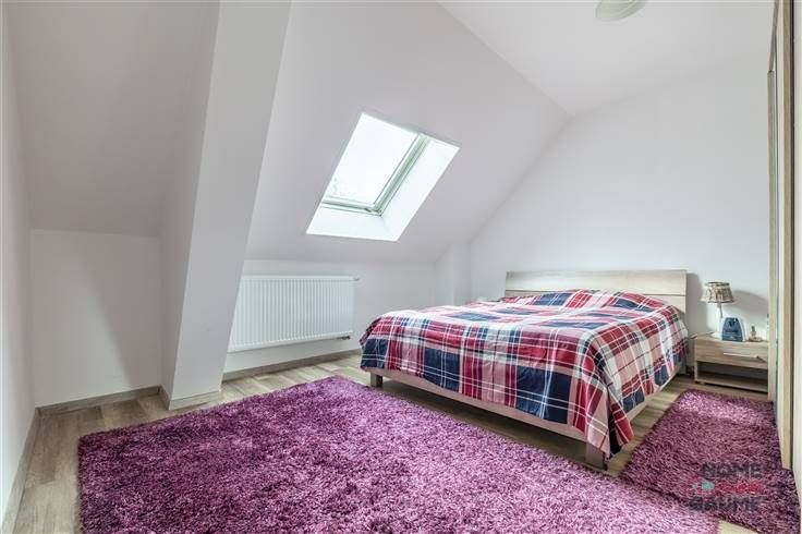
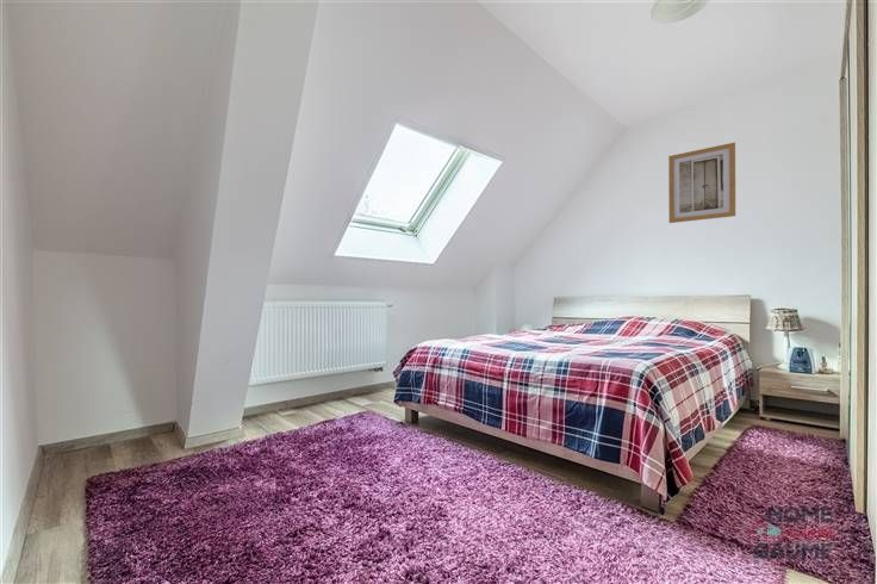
+ wall art (701, 184)
